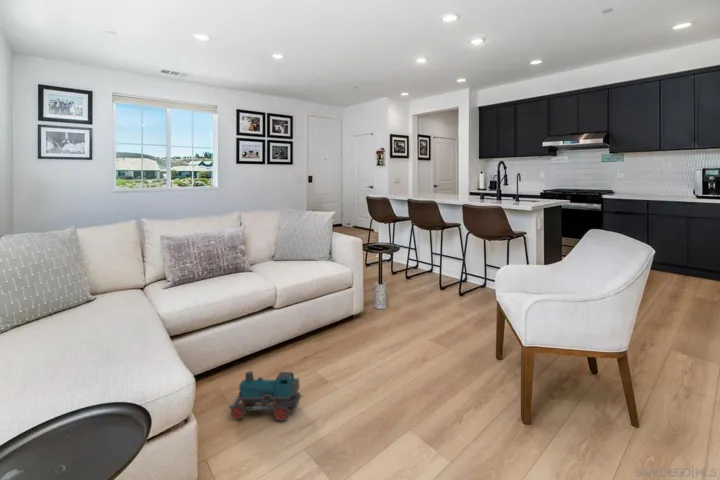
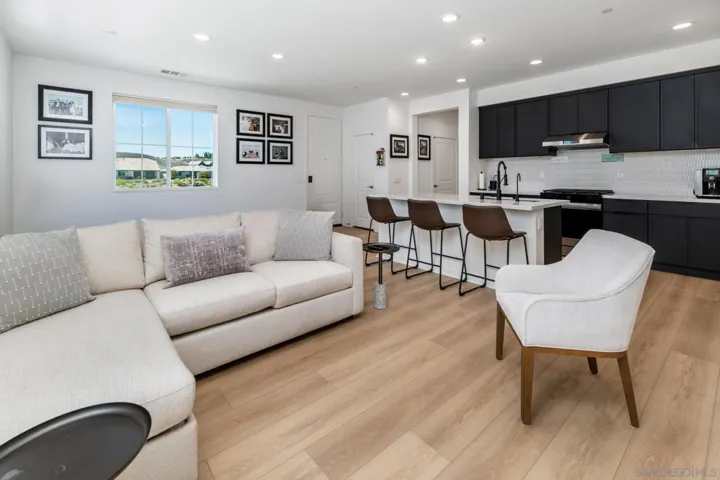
- toy train (266, 392)
